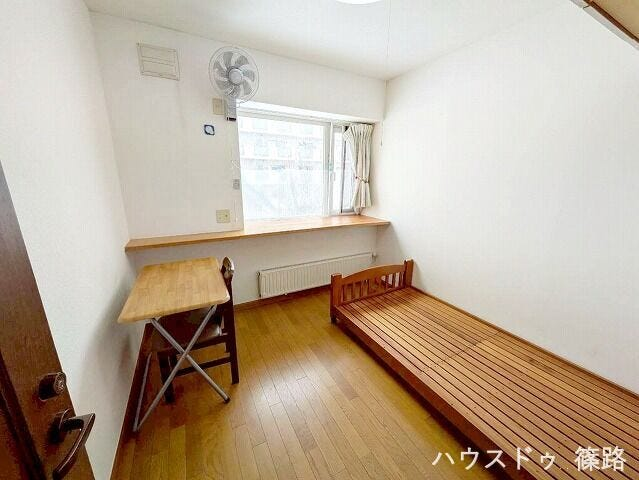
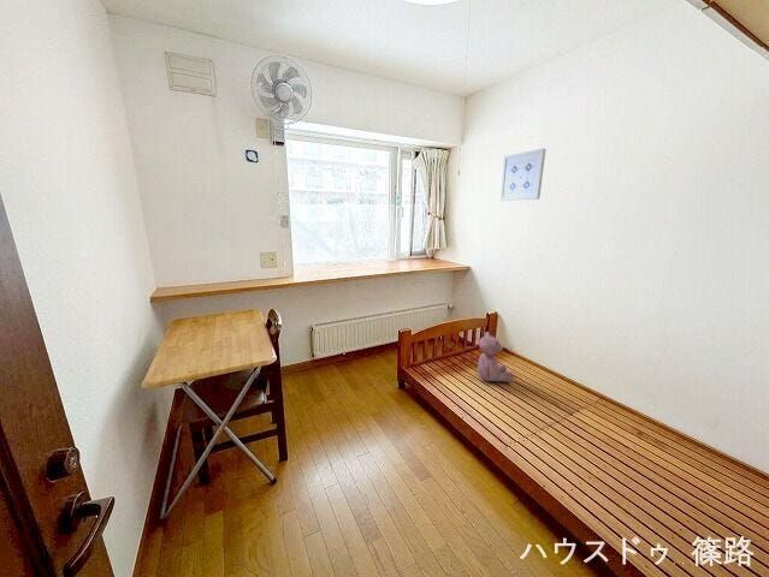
+ teddy bear (495, 357)
+ wall art (520, 177)
